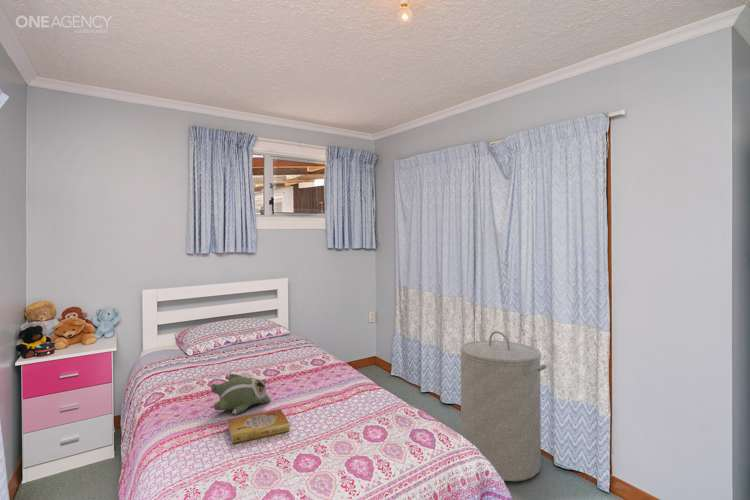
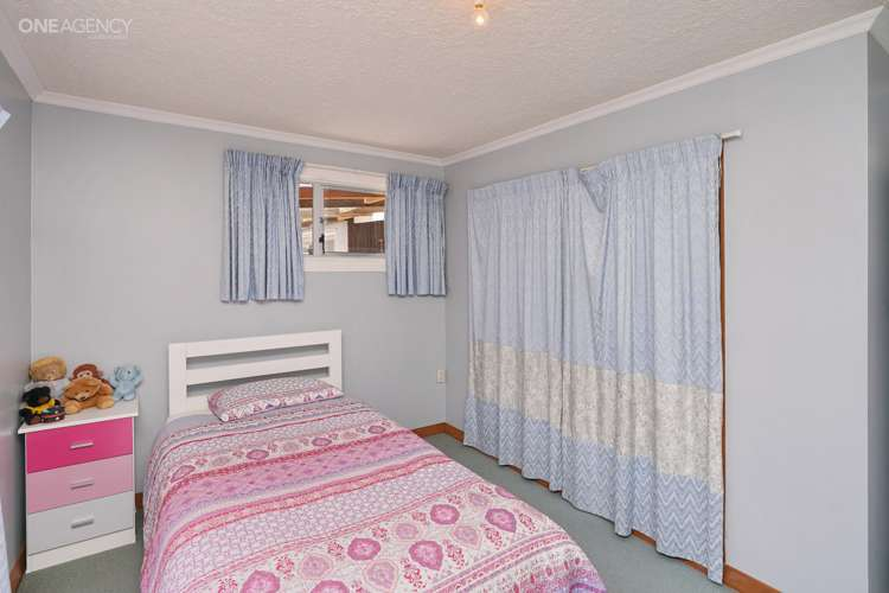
- laundry hamper (499, 395)
- book (258, 425)
- plush toy (242, 391)
